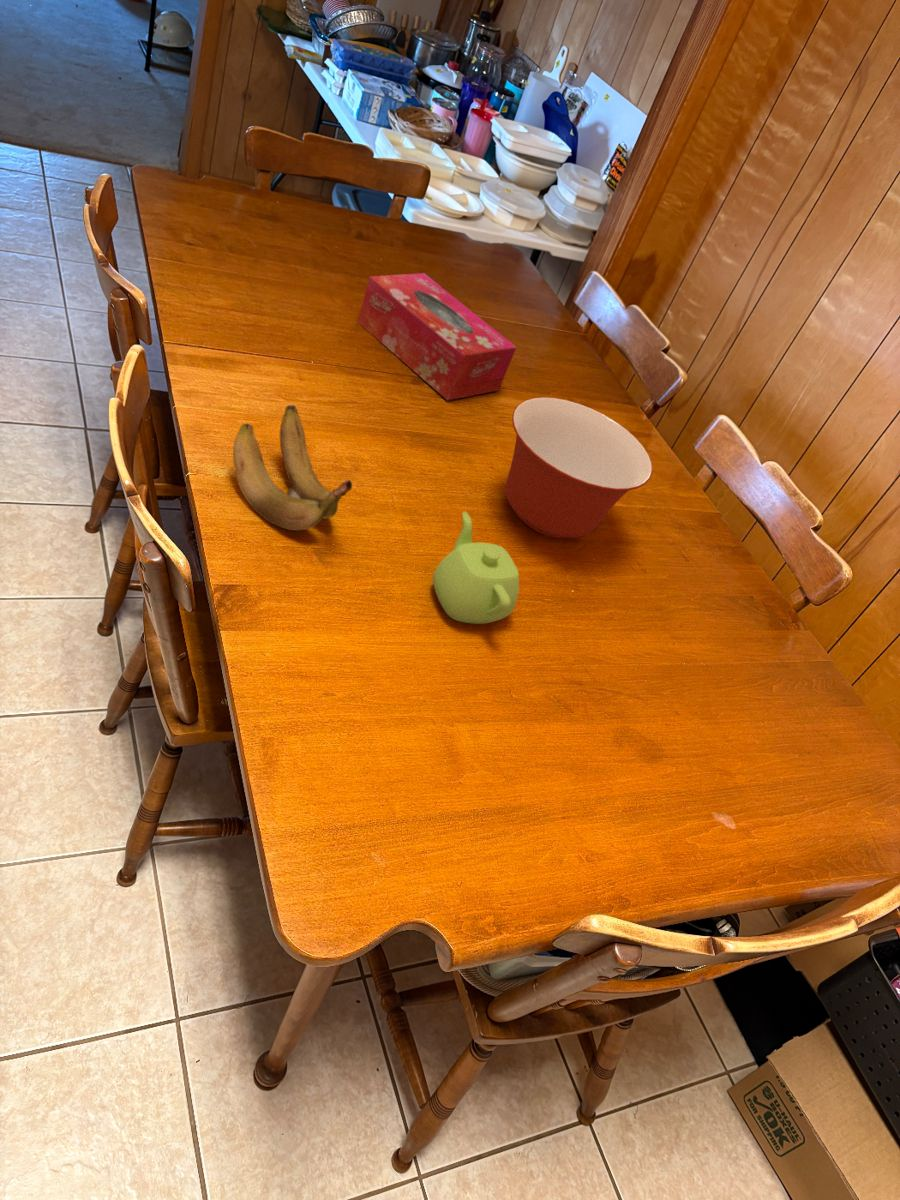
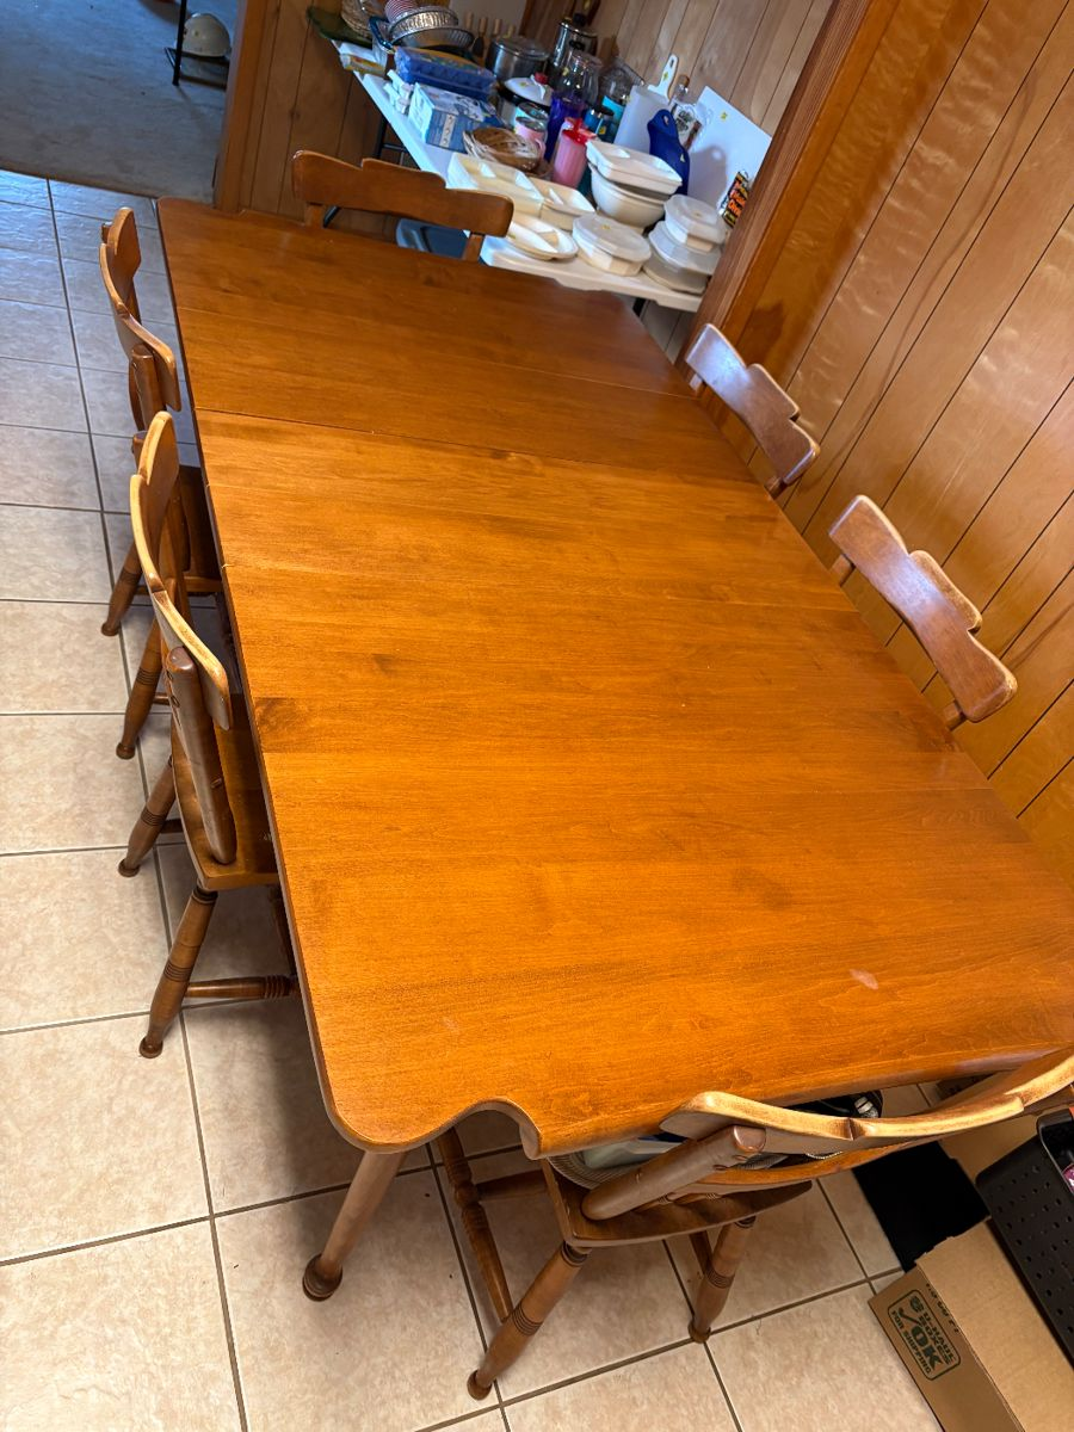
- teapot (477, 574)
- tissue box (435, 334)
- mixing bowl (564, 478)
- banana (295, 463)
